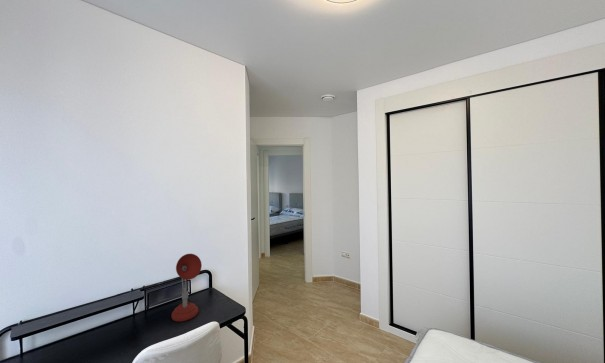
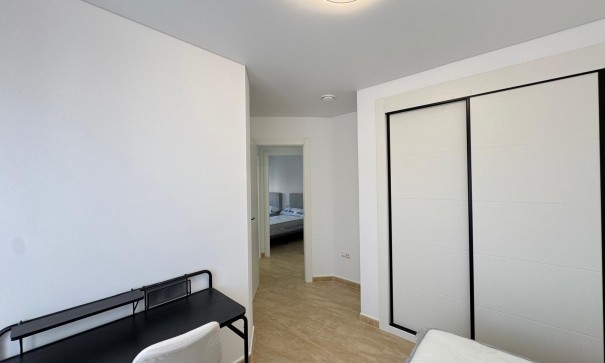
- desk lamp (185, 284)
